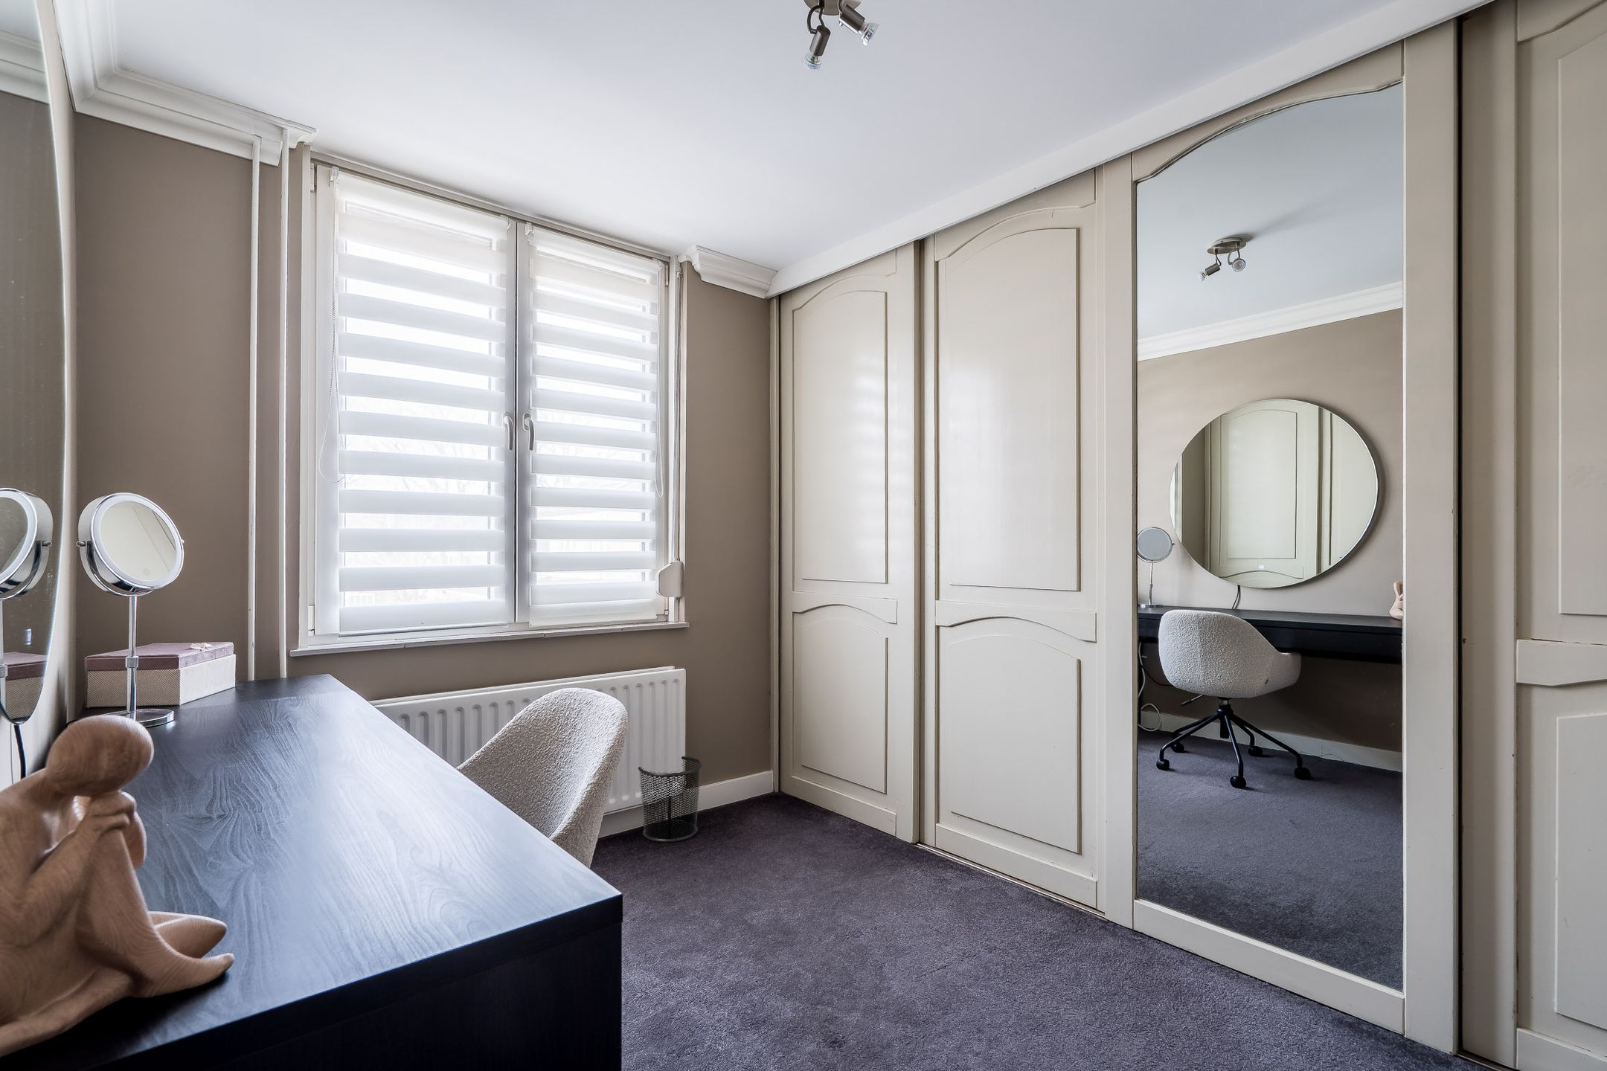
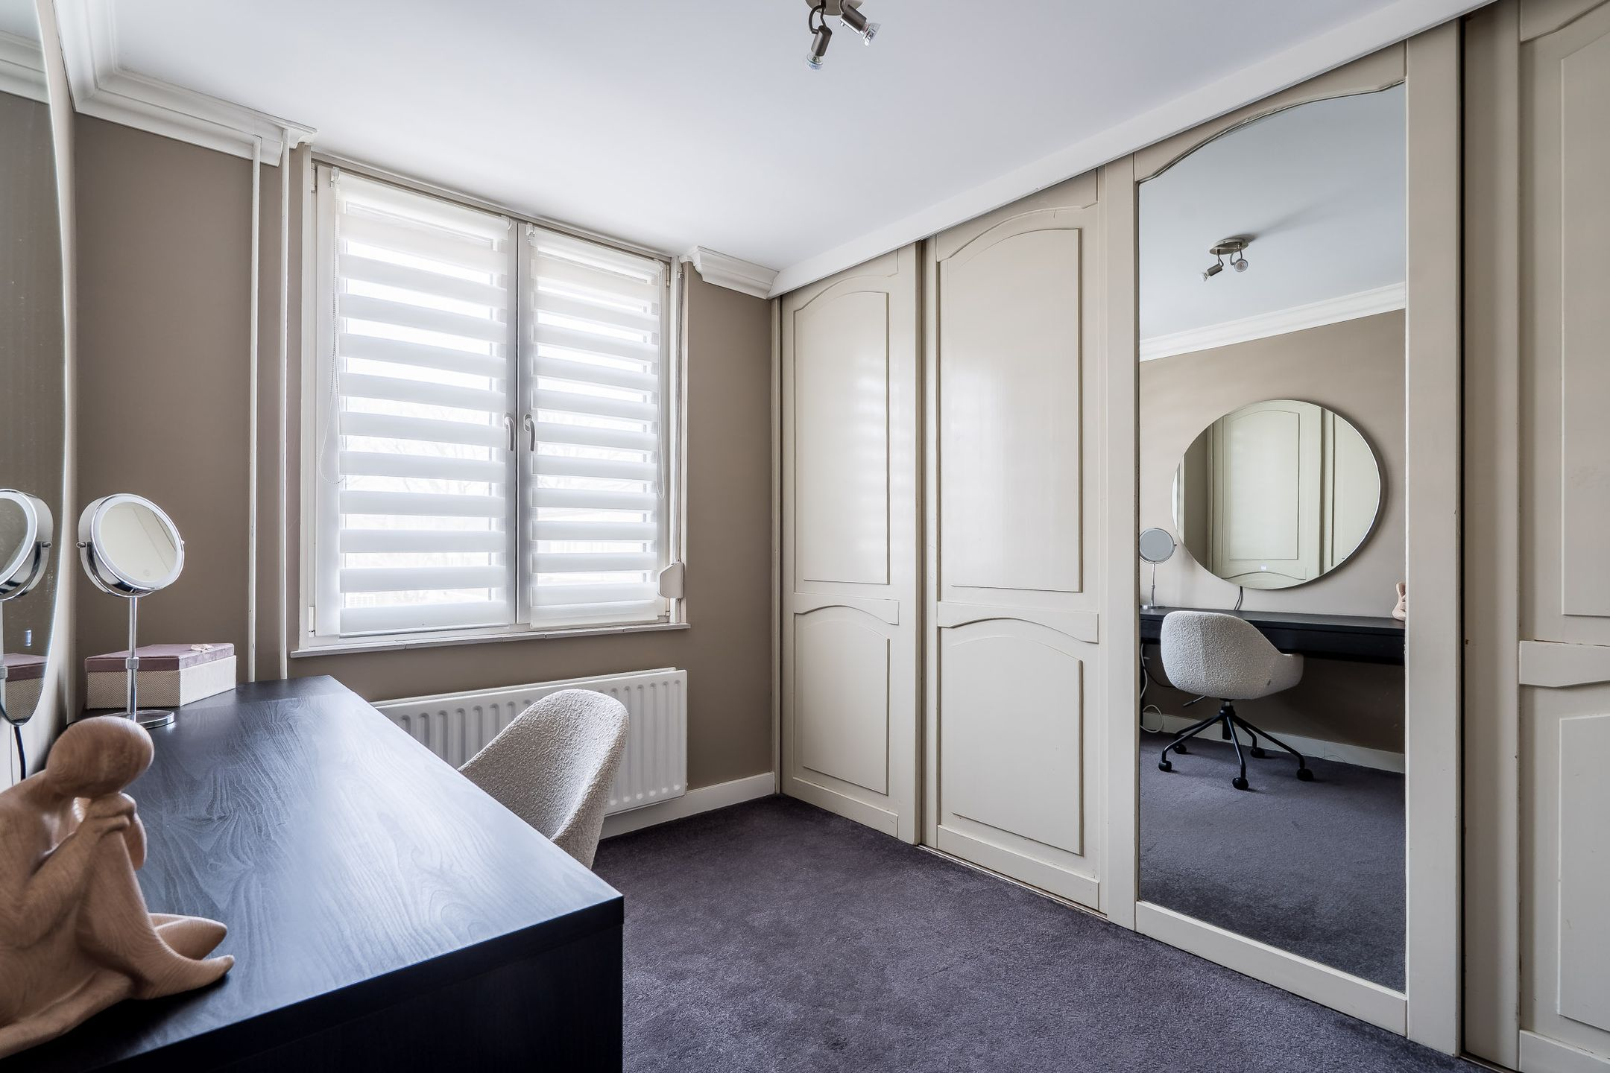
- waste bin (671, 798)
